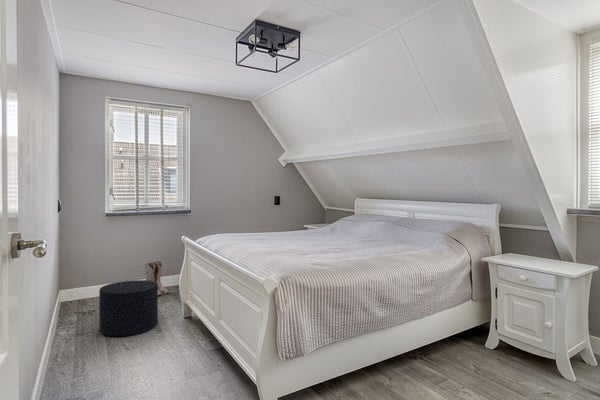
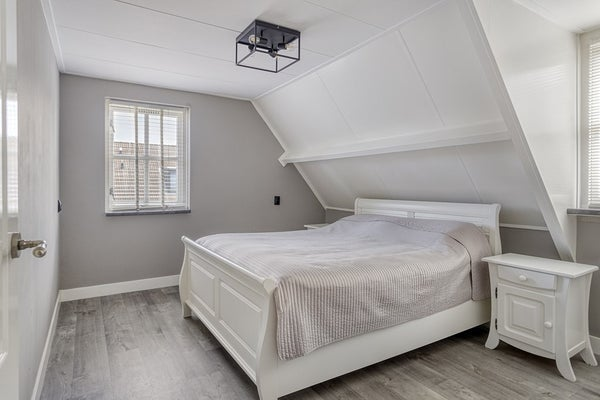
- stool (129, 306)
- boots (156, 276)
